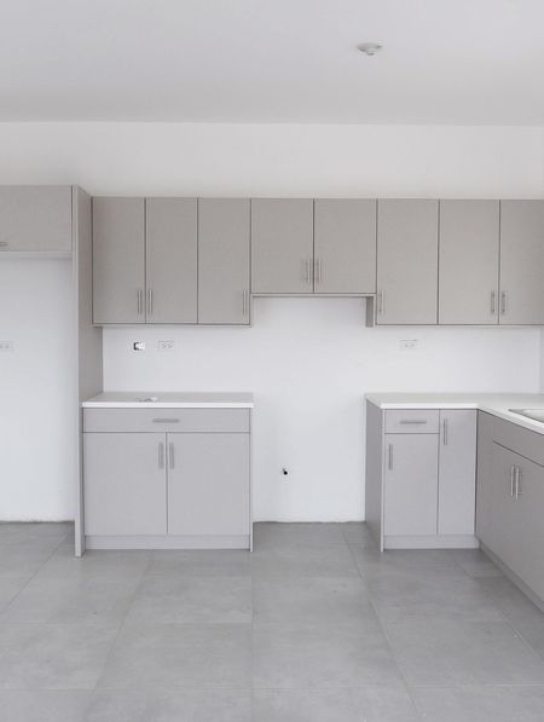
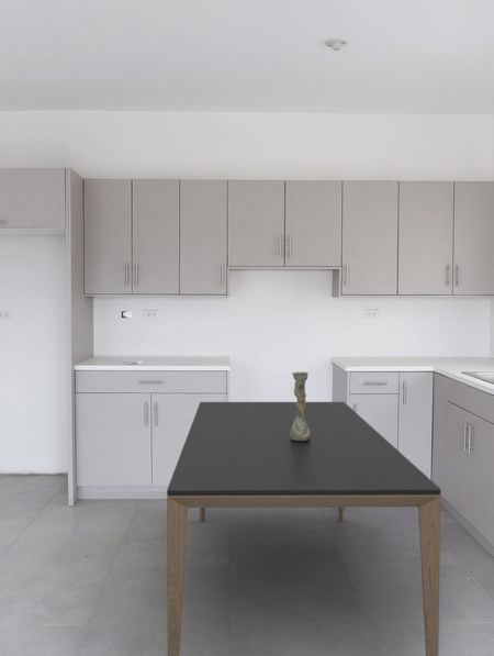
+ dining table (282, 507)
+ vase (300, 405)
